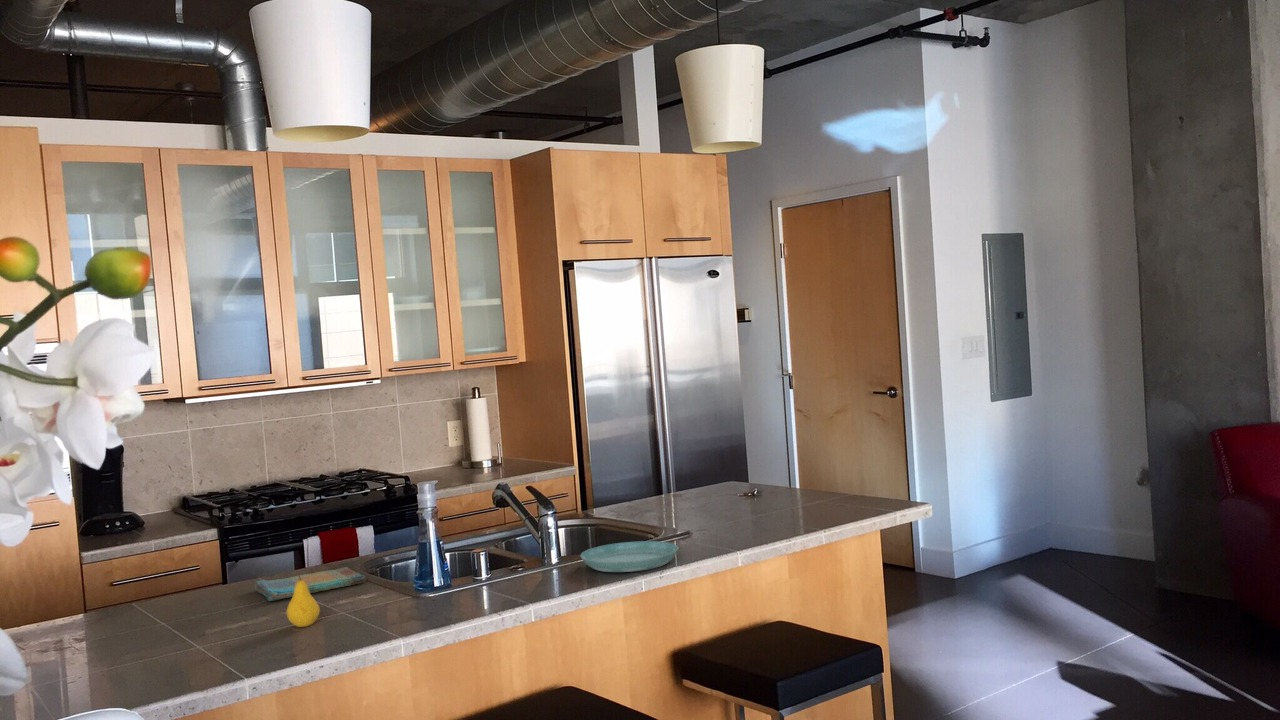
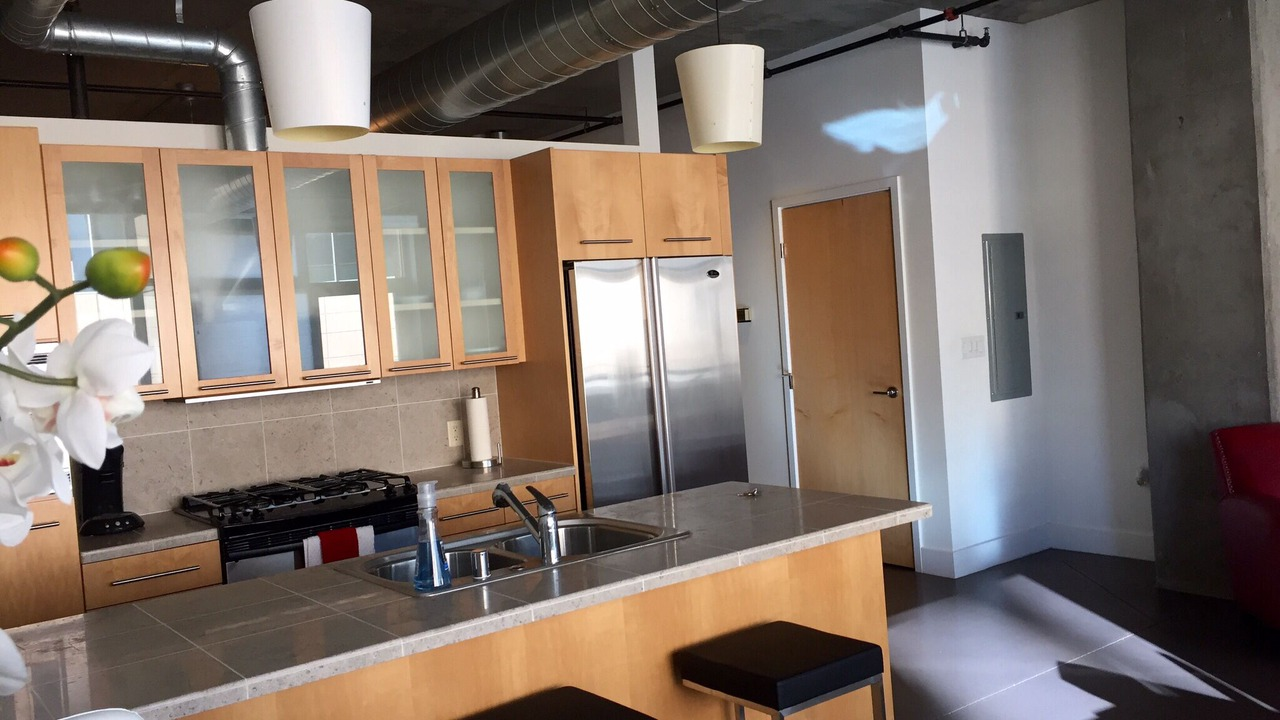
- fruit (301, 597)
- saucer (629, 557)
- dish towel (309, 581)
